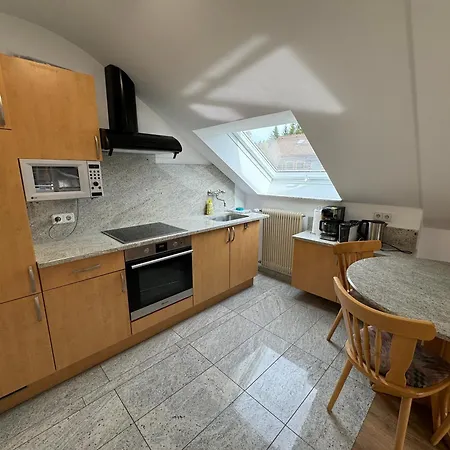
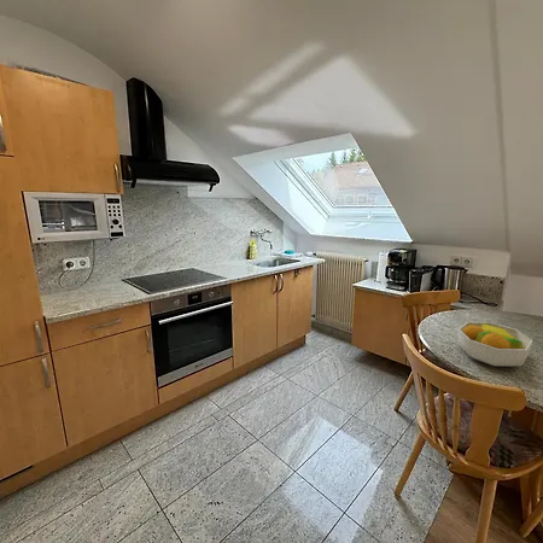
+ fruit bowl (492, 339)
